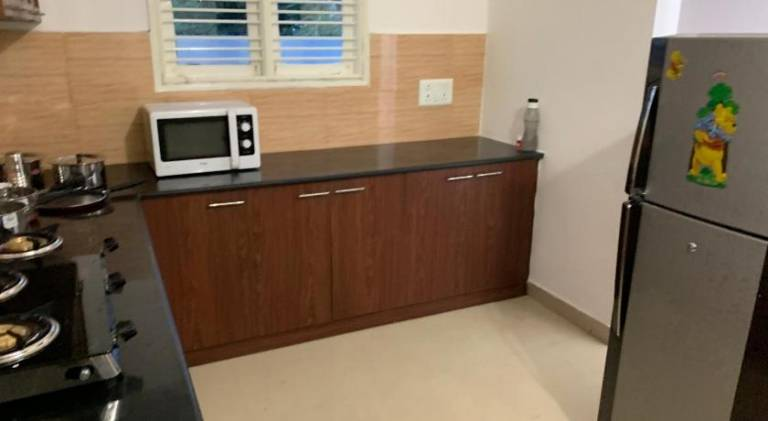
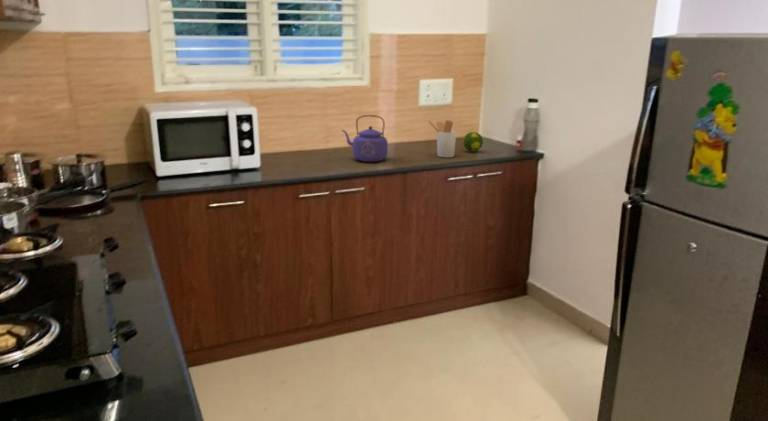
+ fruit (473, 141)
+ utensil holder (441, 137)
+ kettle (364, 137)
